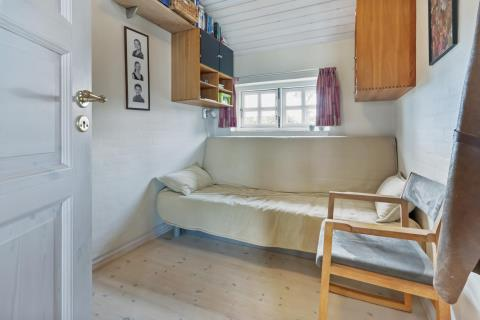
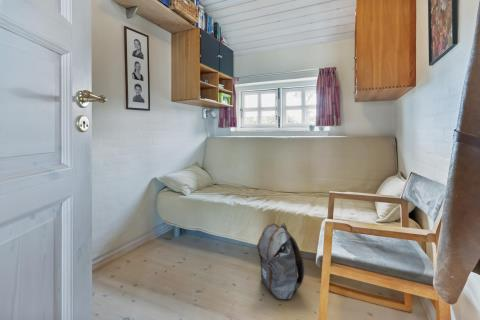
+ backpack (279, 254)
